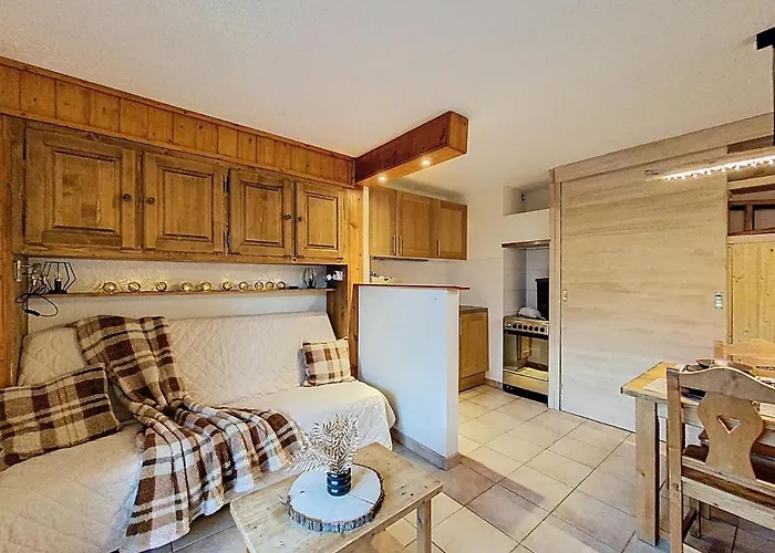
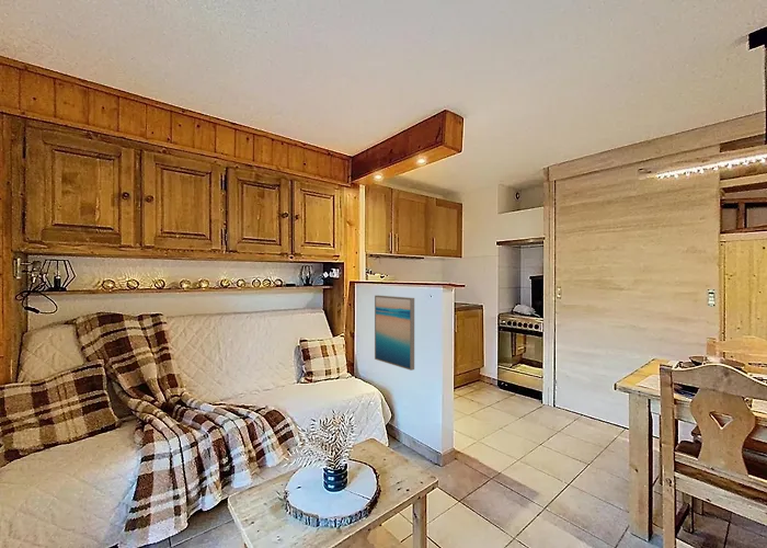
+ wall art (393, 330)
